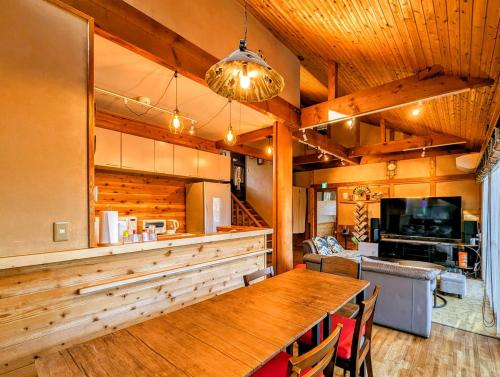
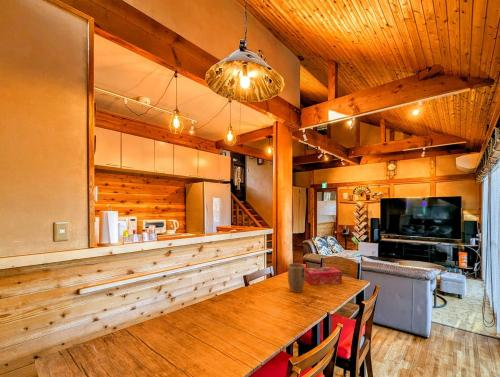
+ tissue box (322, 275)
+ plant pot (296, 277)
